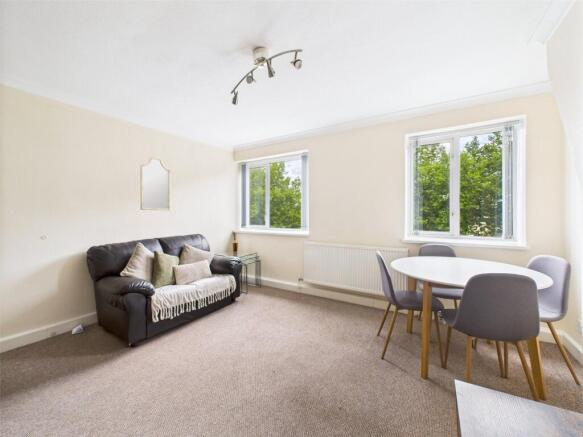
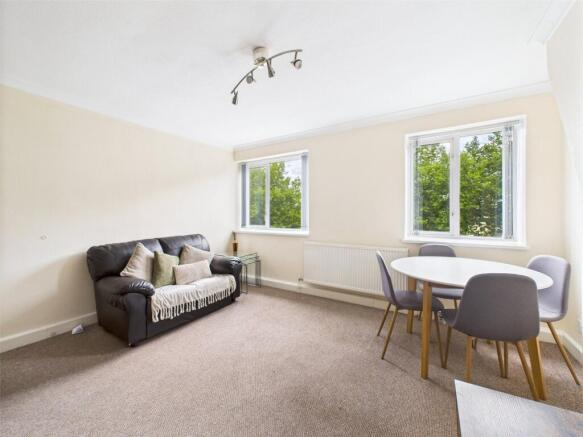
- home mirror (156, 184)
